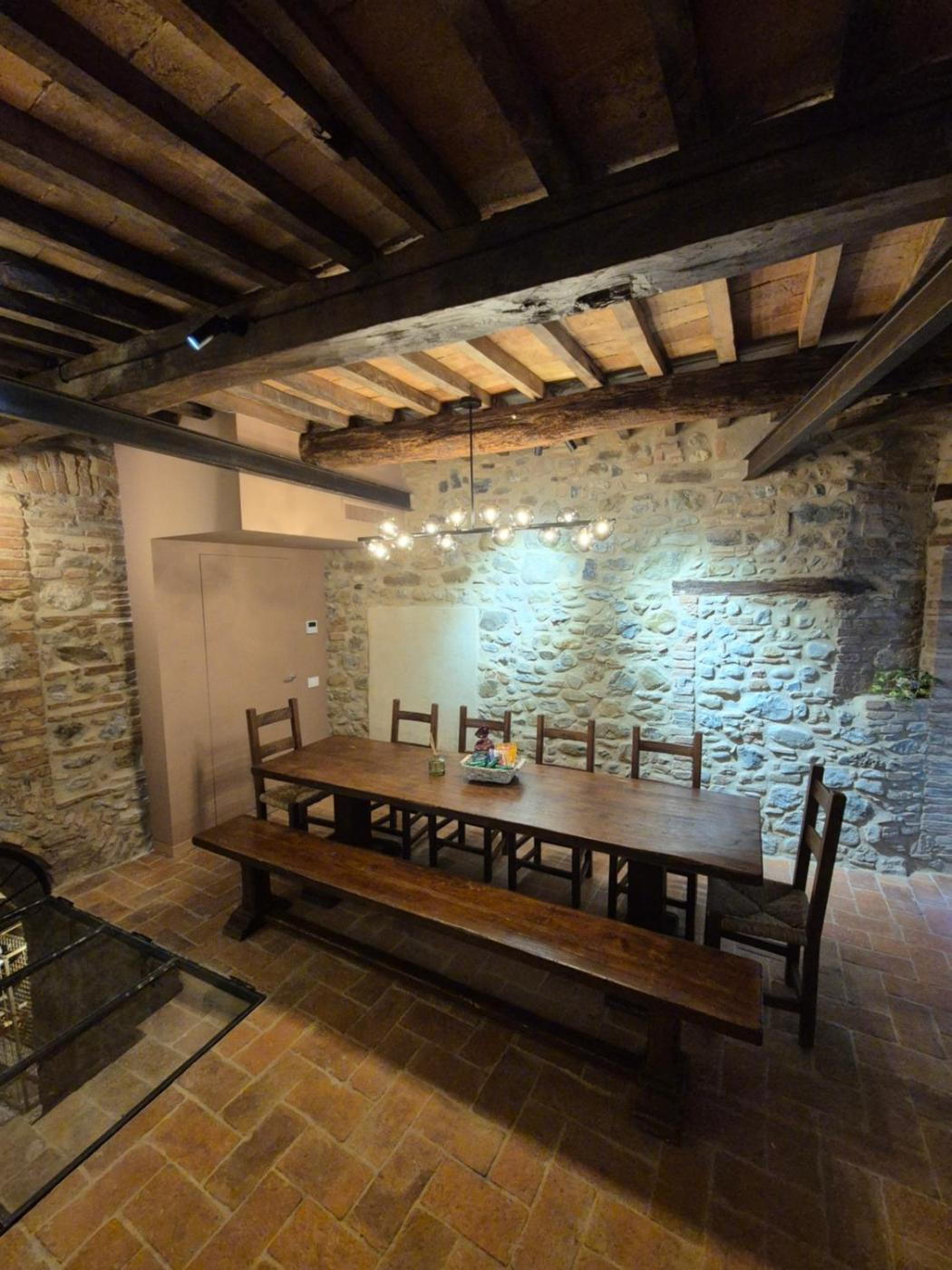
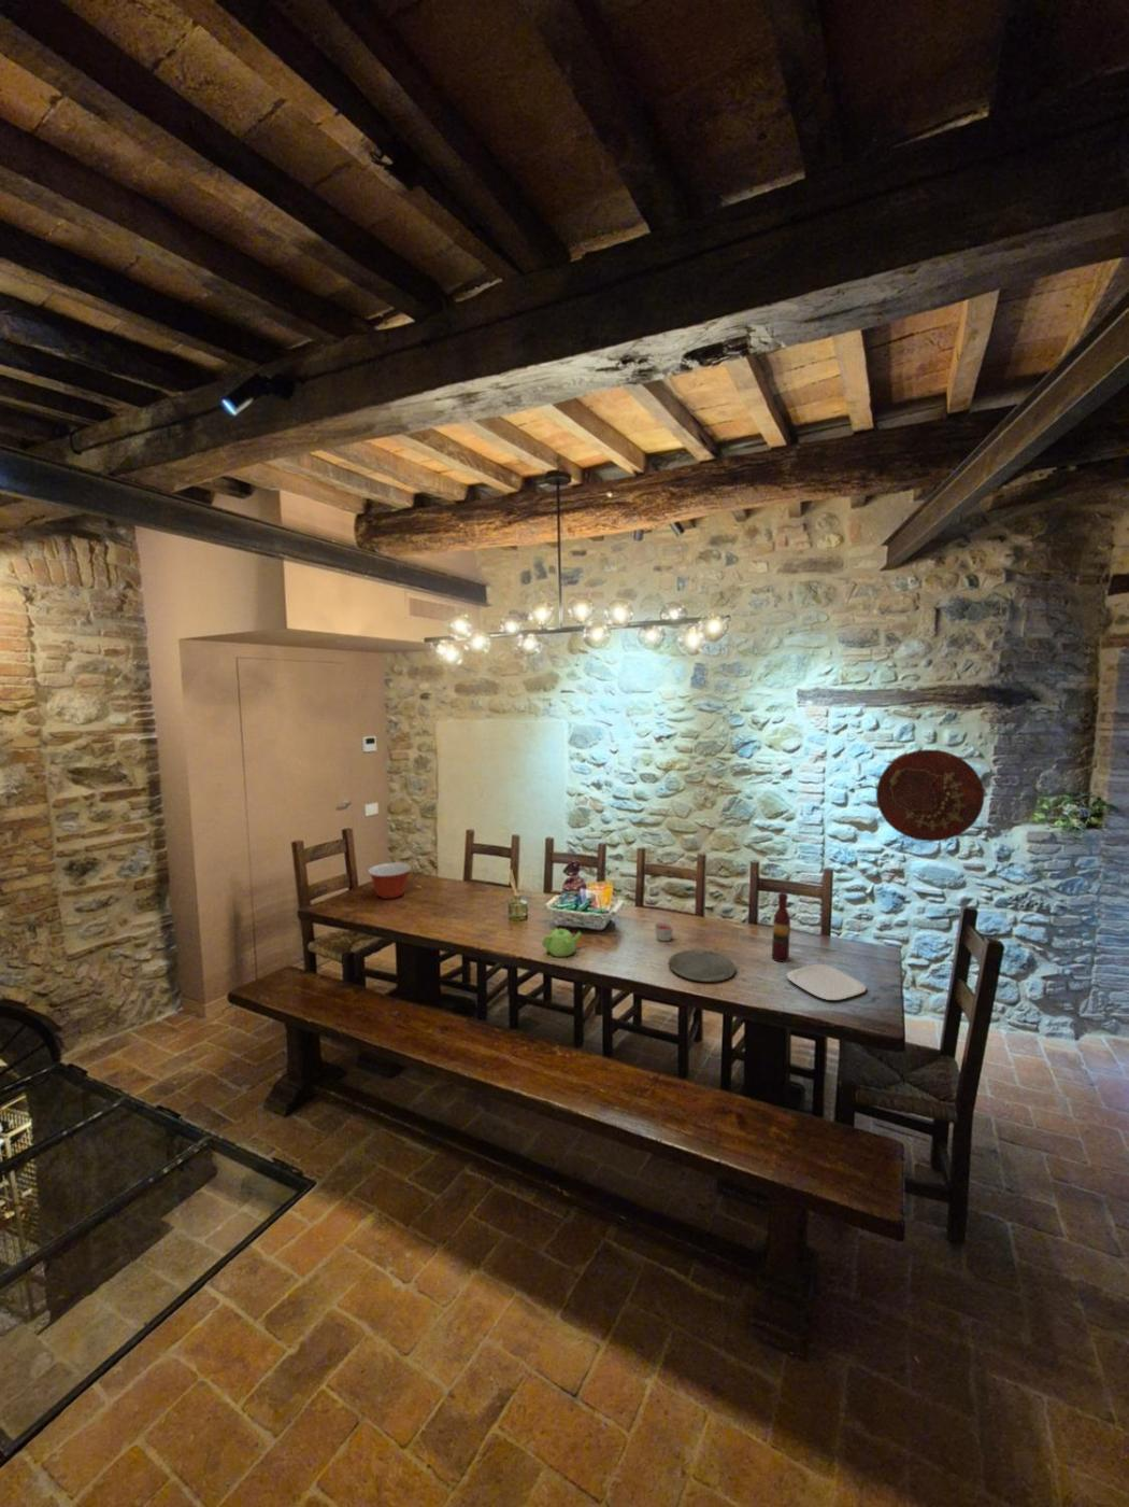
+ wine bottle (780, 926)
+ decorative platter (927, 795)
+ teapot (562, 940)
+ plate (824, 981)
+ mixing bowl (390, 882)
+ candle (663, 931)
+ plate (701, 966)
